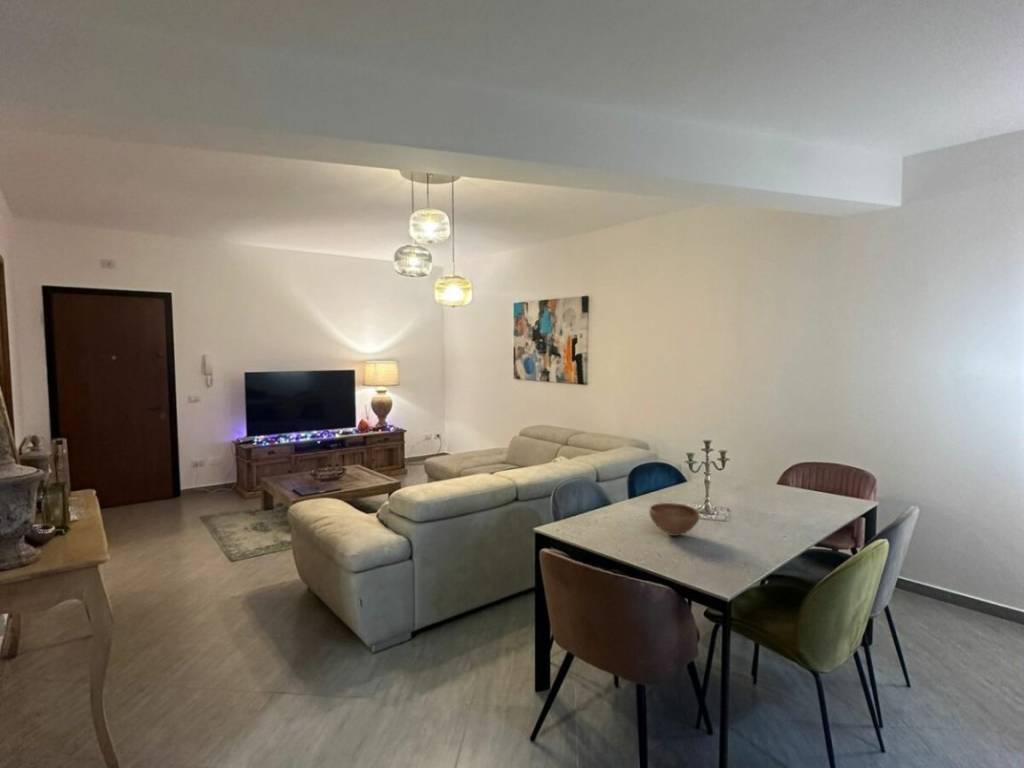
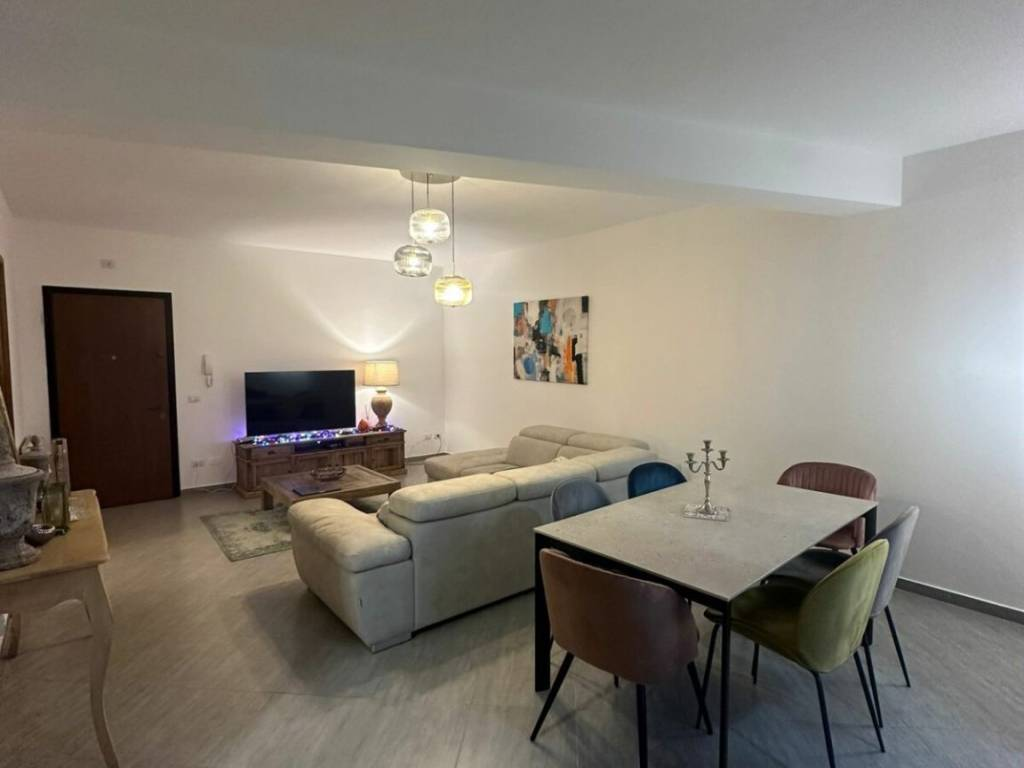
- bowl (673, 522)
